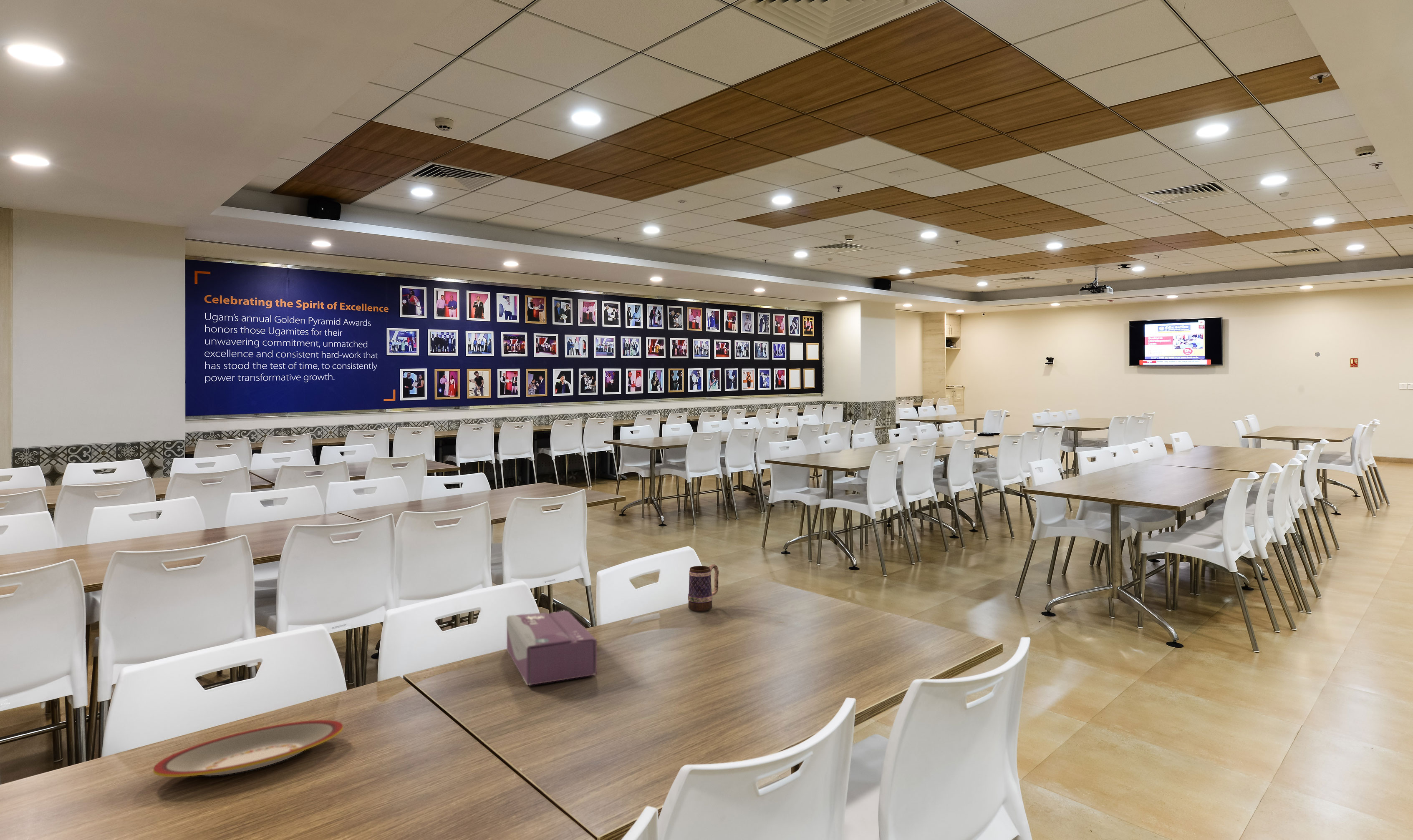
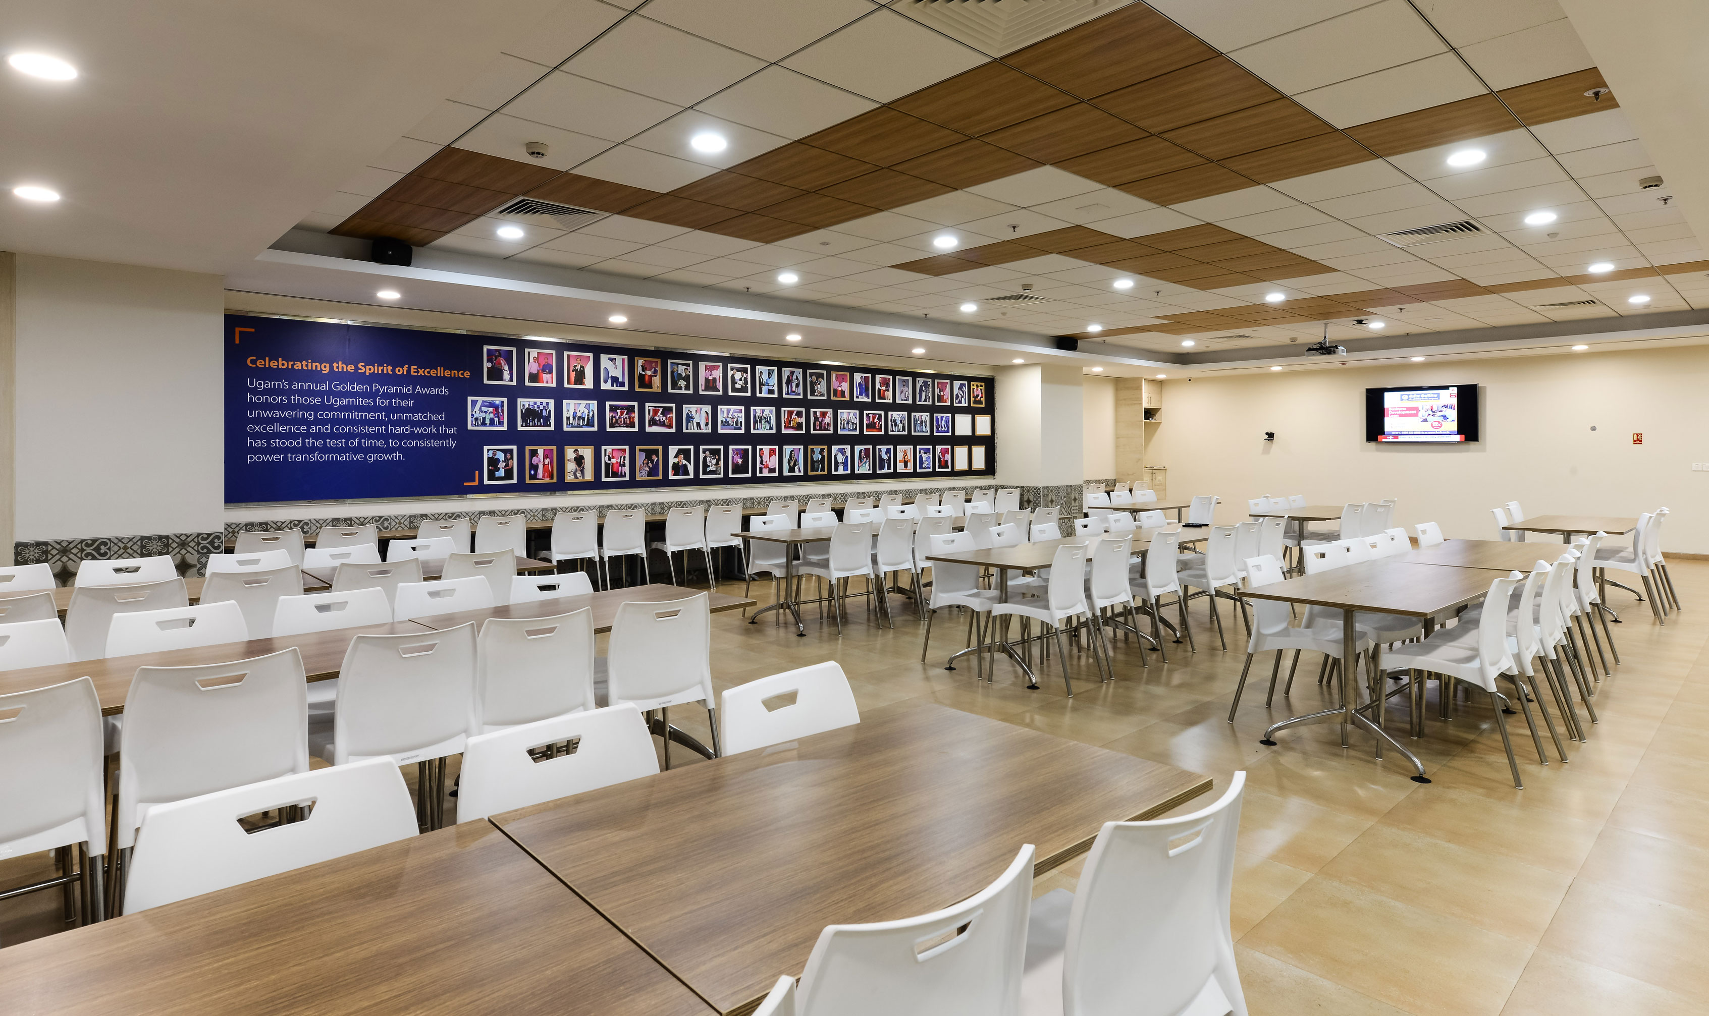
- mug (704, 586)
- tissue box (550, 644)
- plate (254, 752)
